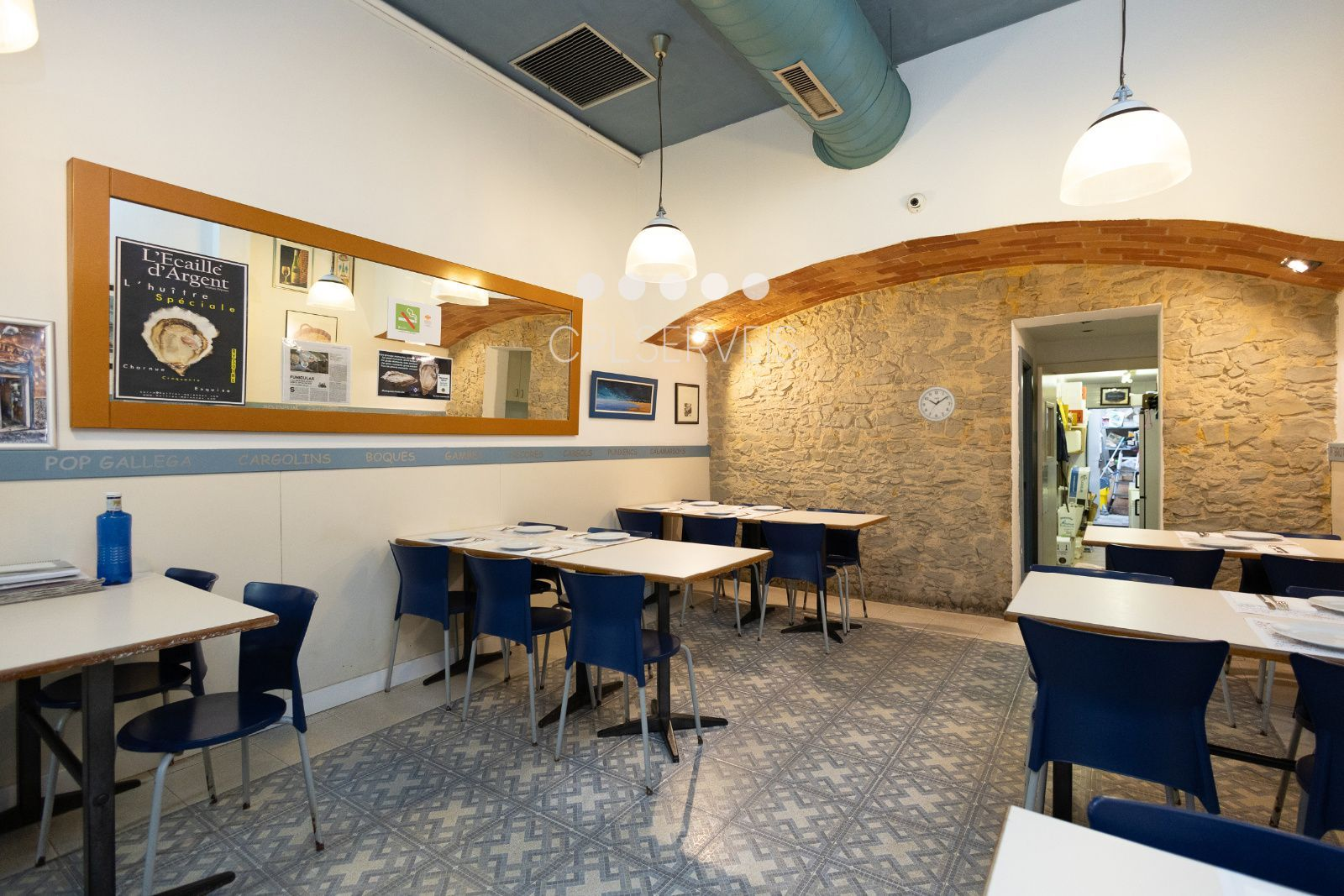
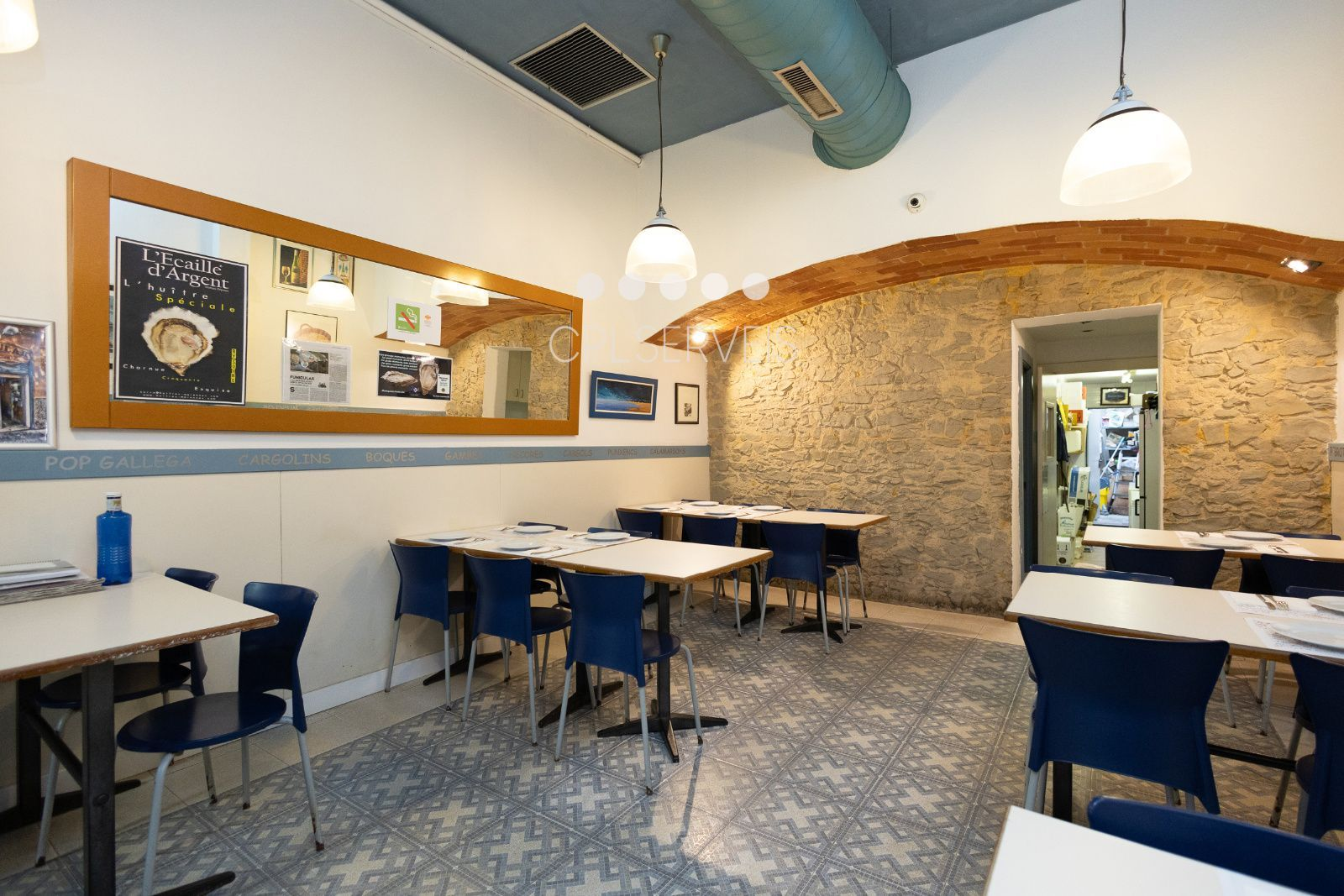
- wall clock (936, 404)
